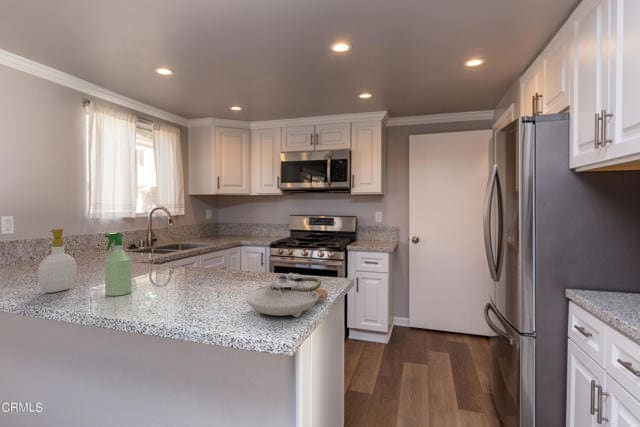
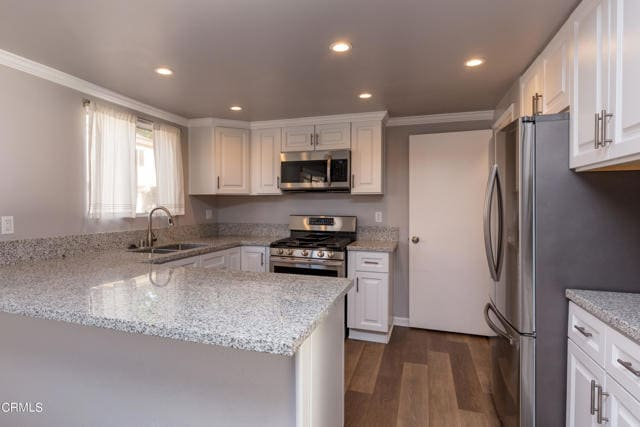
- teapot (288, 290)
- soap bottle (57, 259)
- spray bottle (118, 262)
